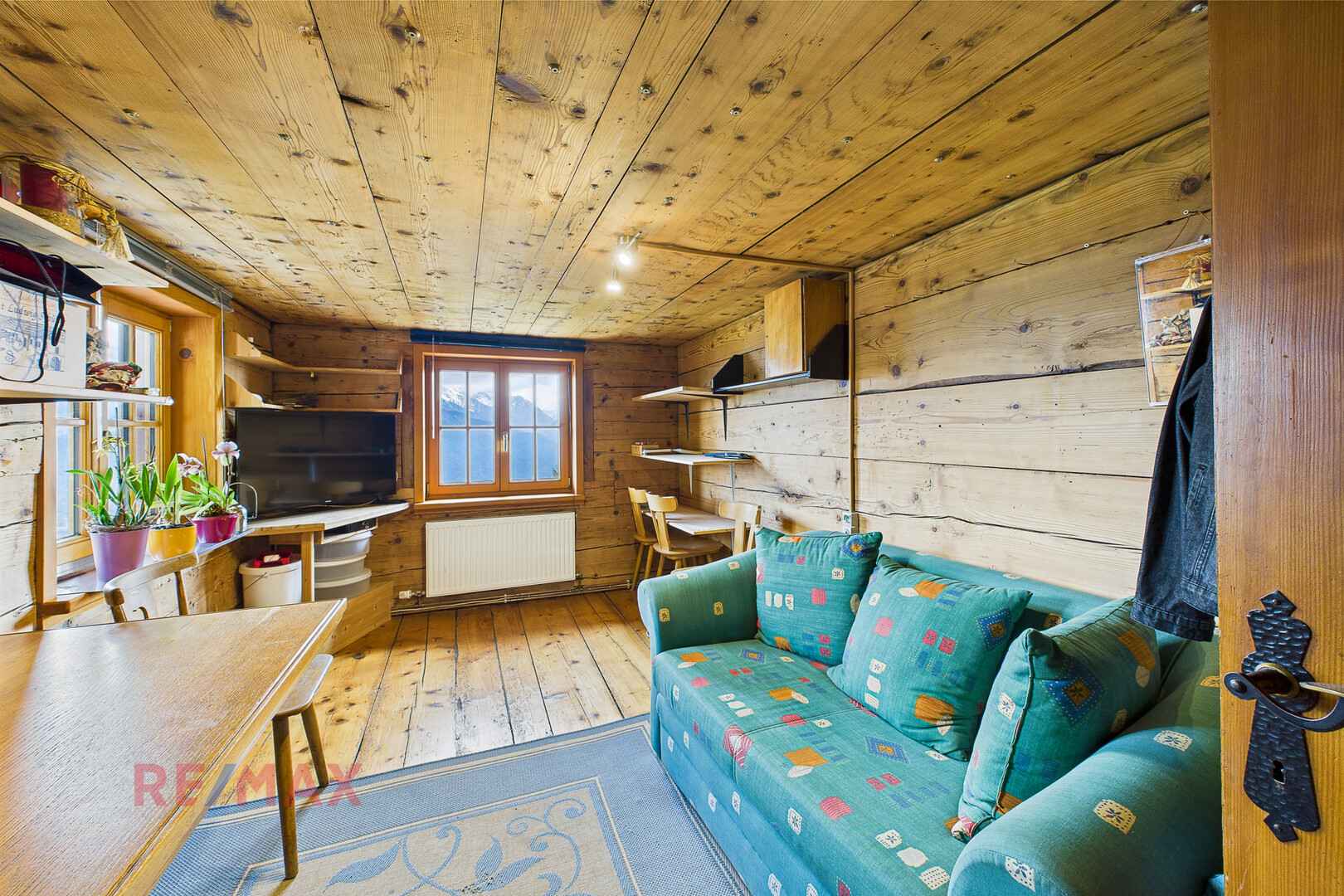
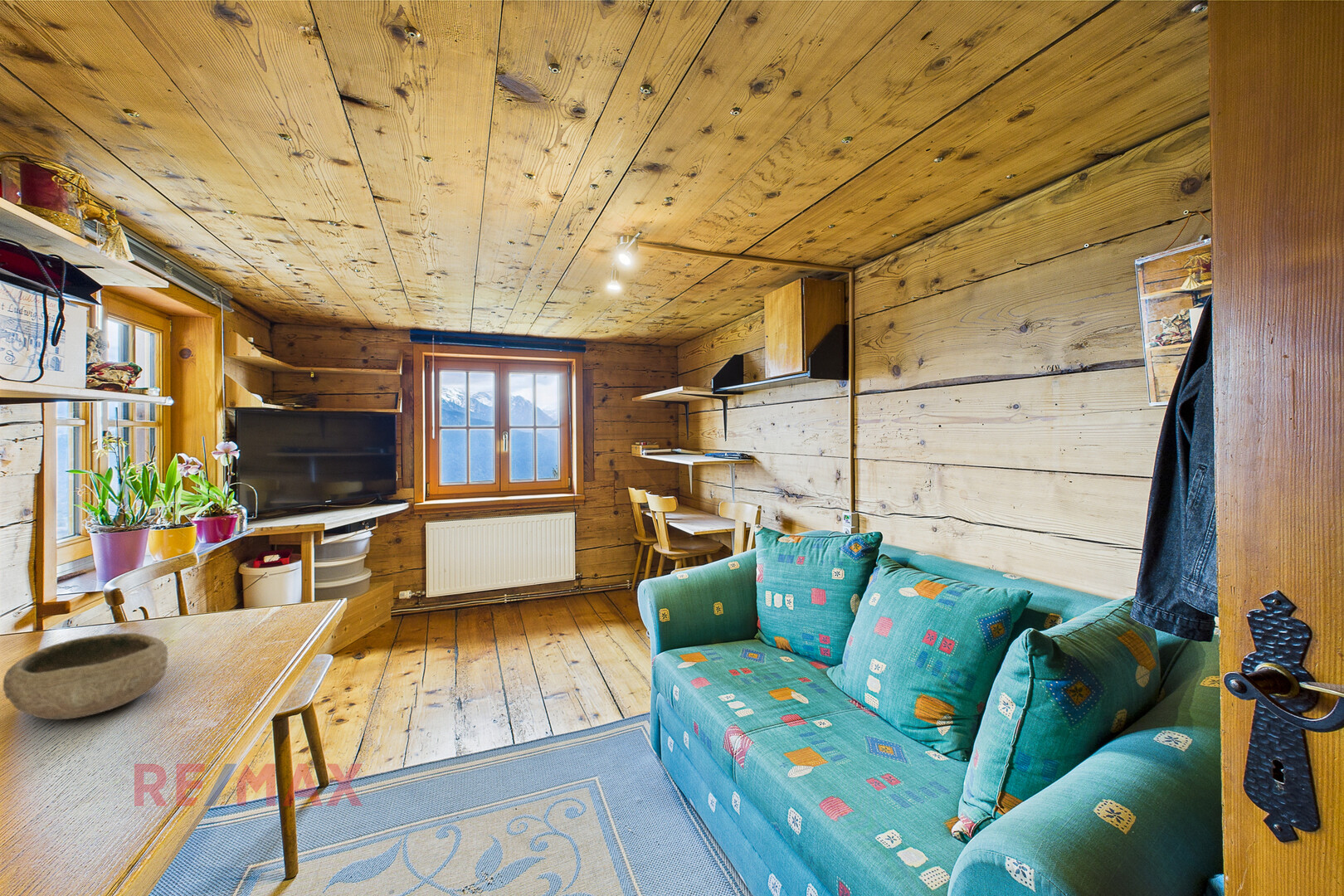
+ bowl (94, 674)
